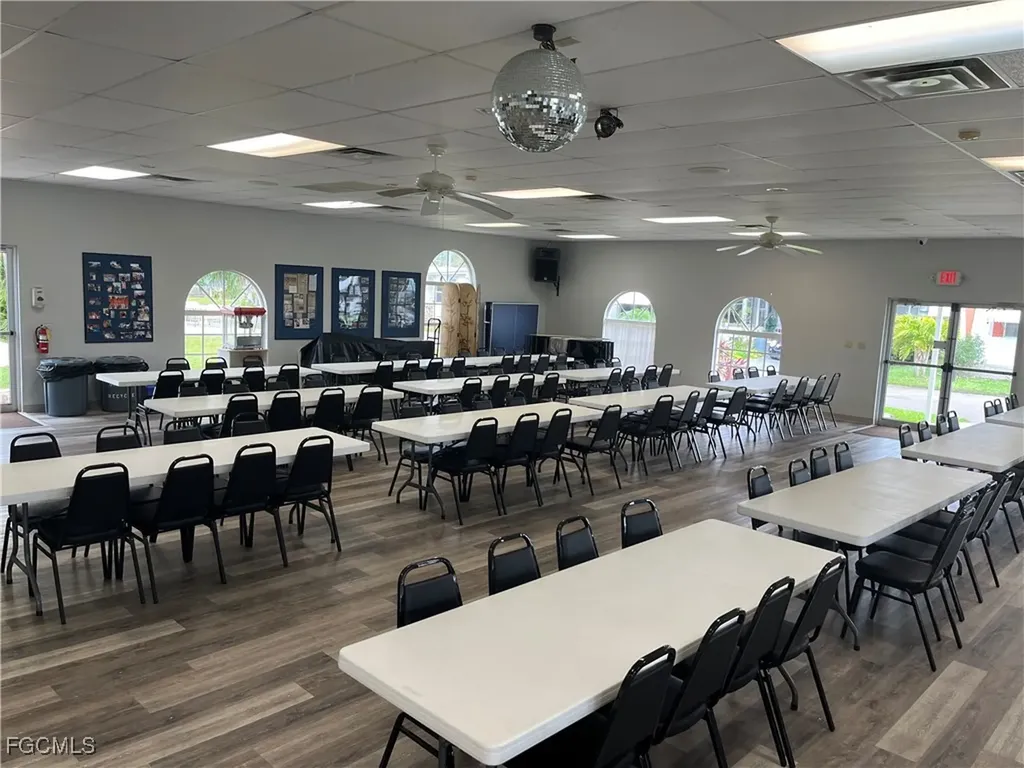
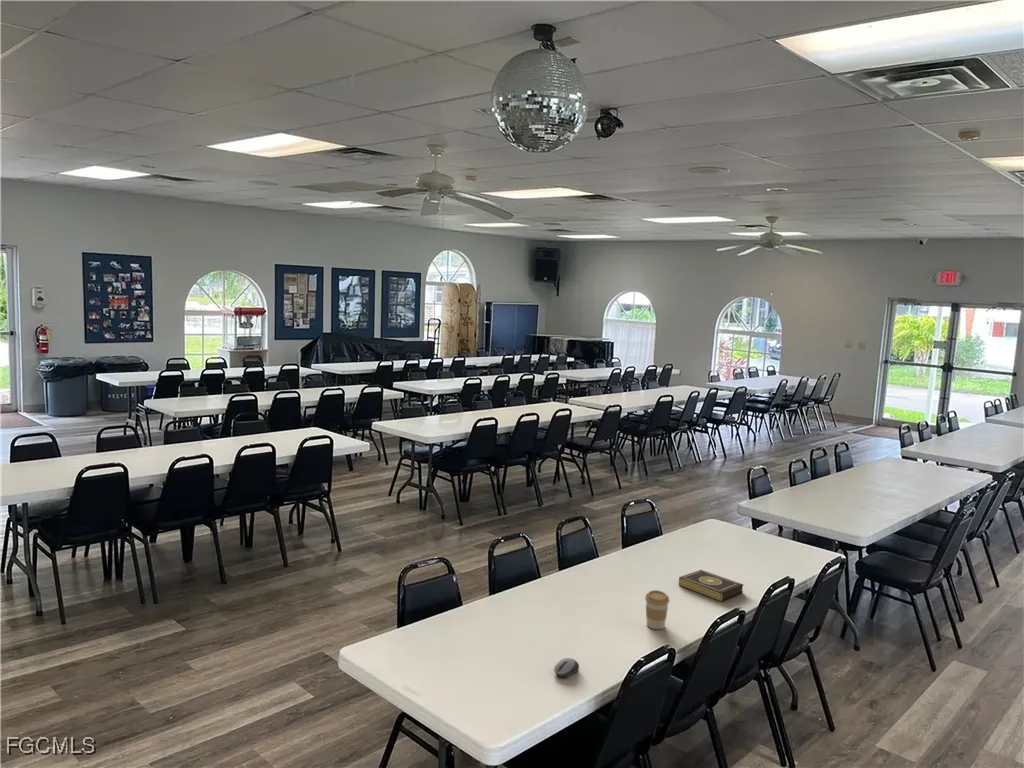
+ coffee cup (656, 609)
+ book (710, 584)
+ computer mouse (566, 666)
